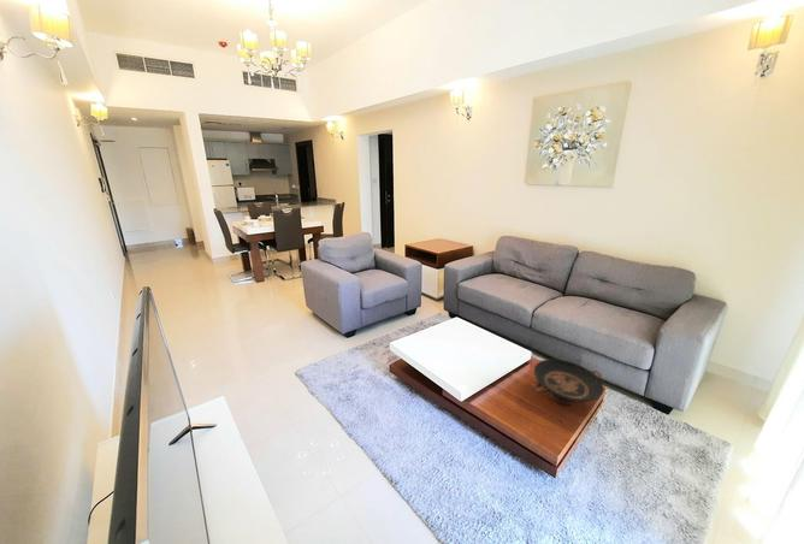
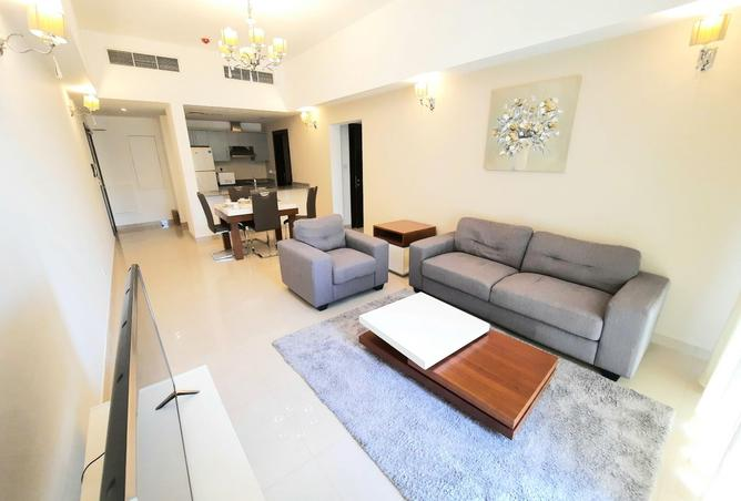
- decorative bowl (564, 386)
